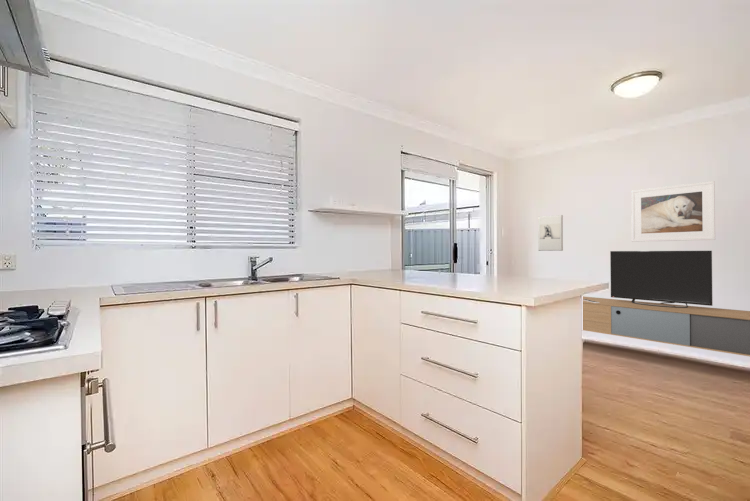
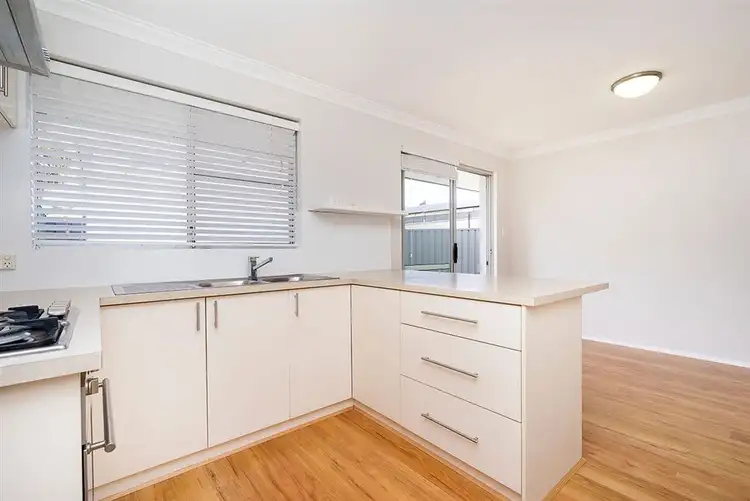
- media console (655, 304)
- wall sculpture (550, 233)
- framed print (670, 213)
